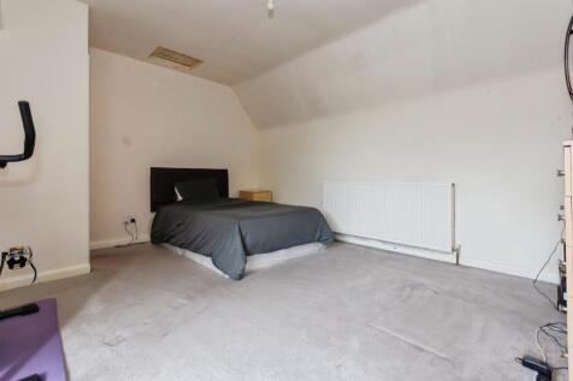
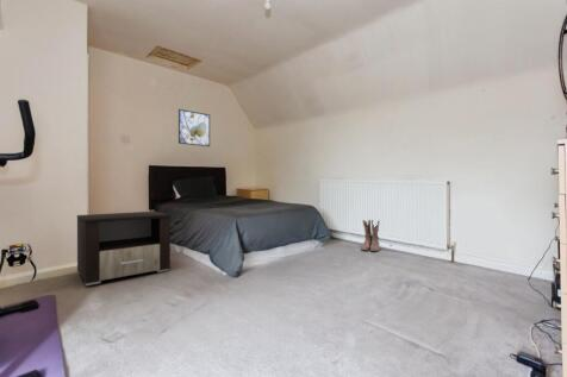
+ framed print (194, 128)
+ nightstand (124, 243)
+ boots (370, 234)
